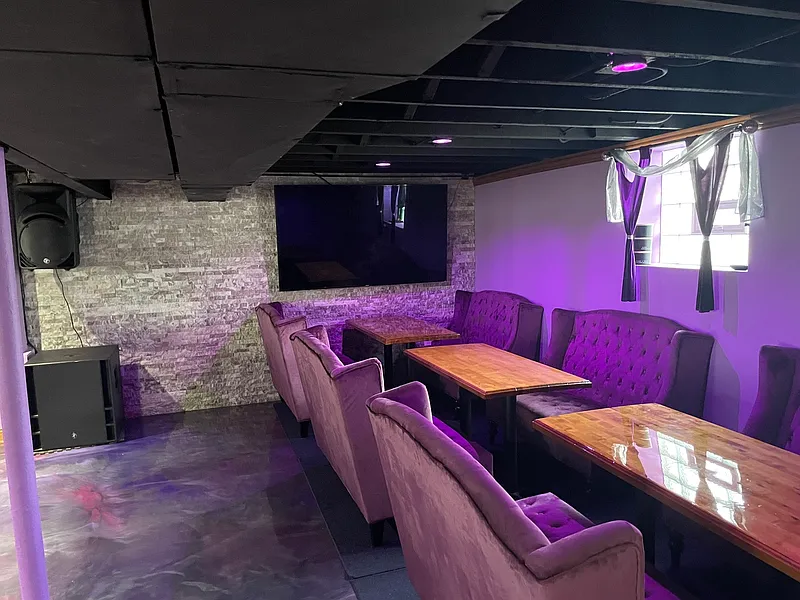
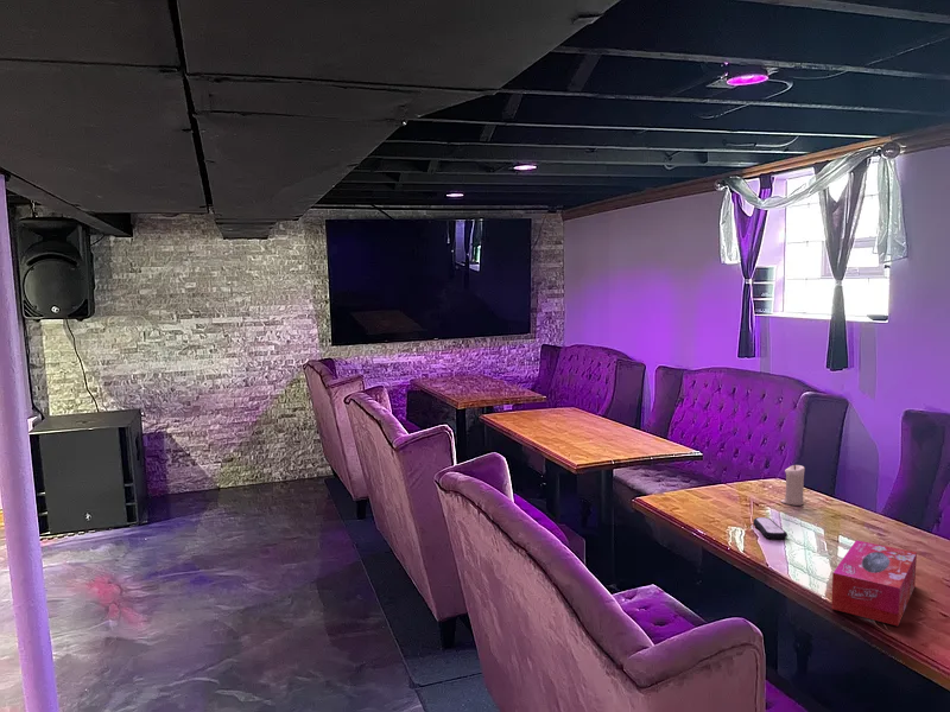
+ tissue box (875, 579)
+ remote control (768, 527)
+ candle (793, 483)
